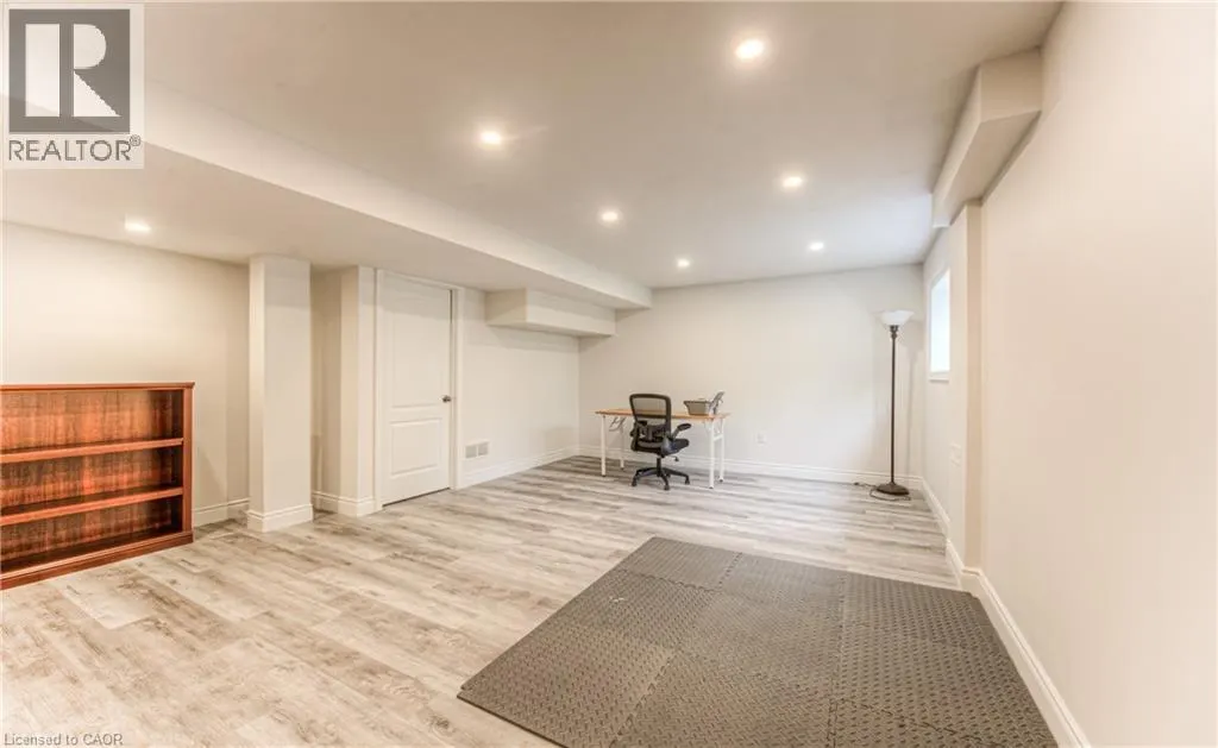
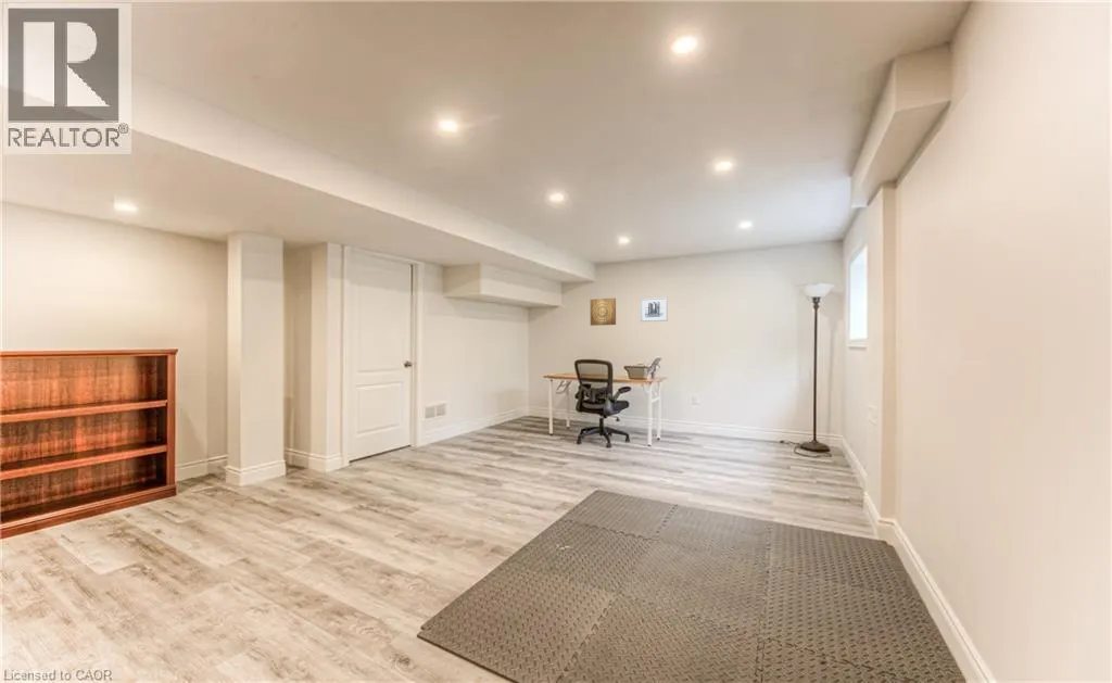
+ wall art (603, 312)
+ wall art (654, 309)
